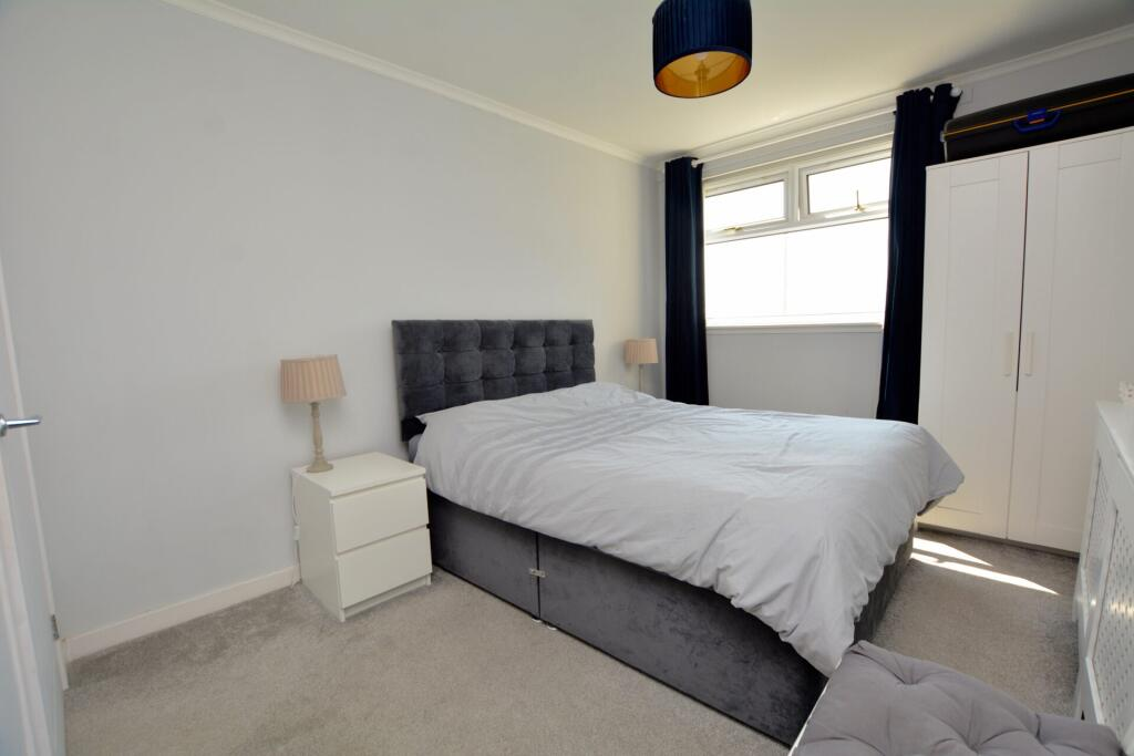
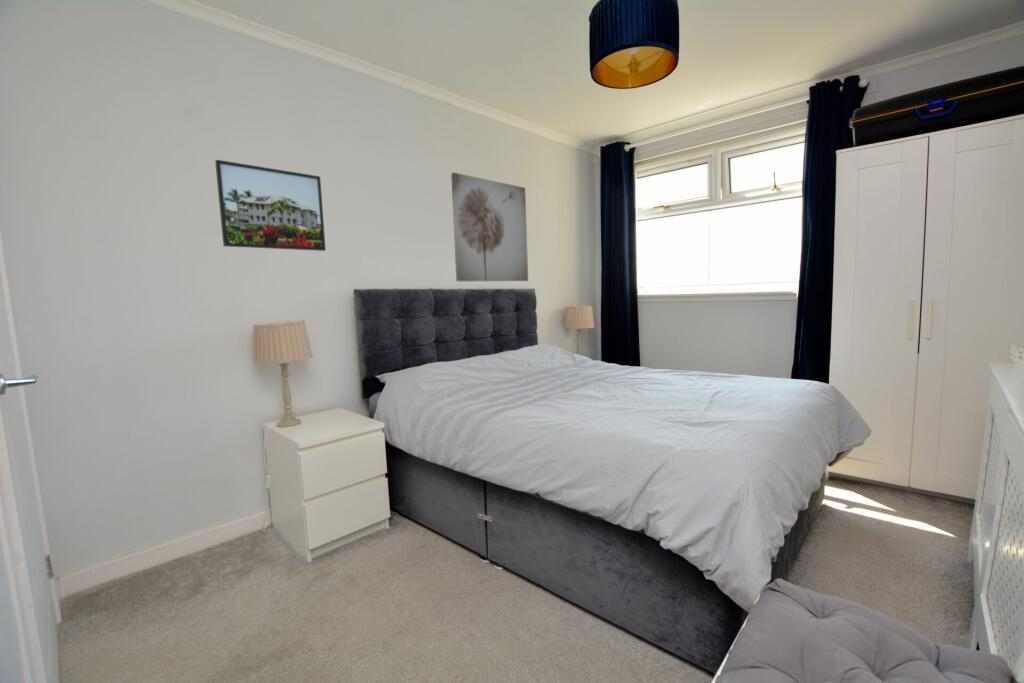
+ wall art (492, 231)
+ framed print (274, 209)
